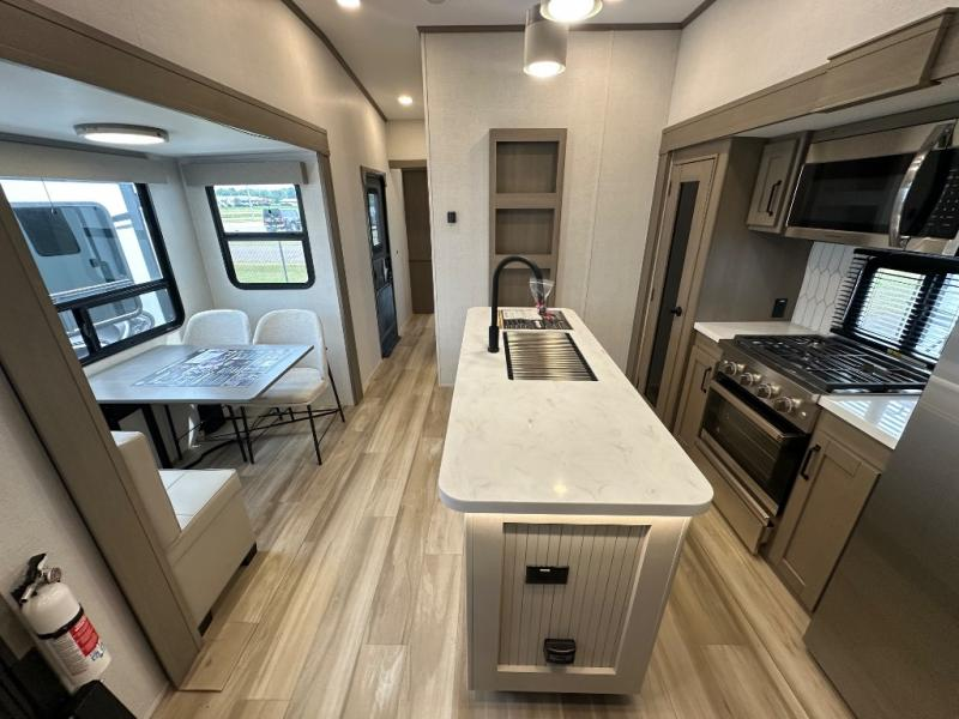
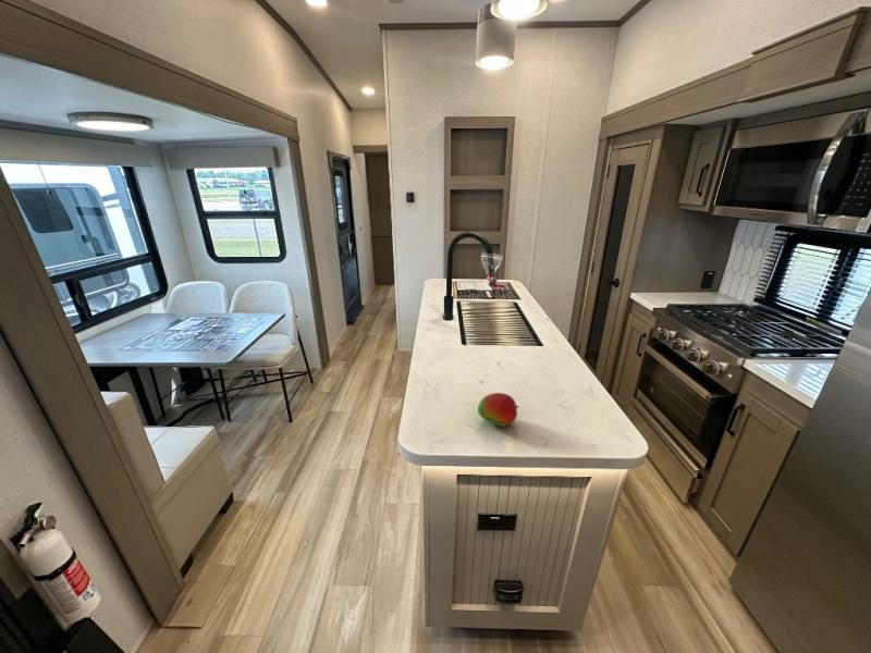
+ fruit (498, 408)
